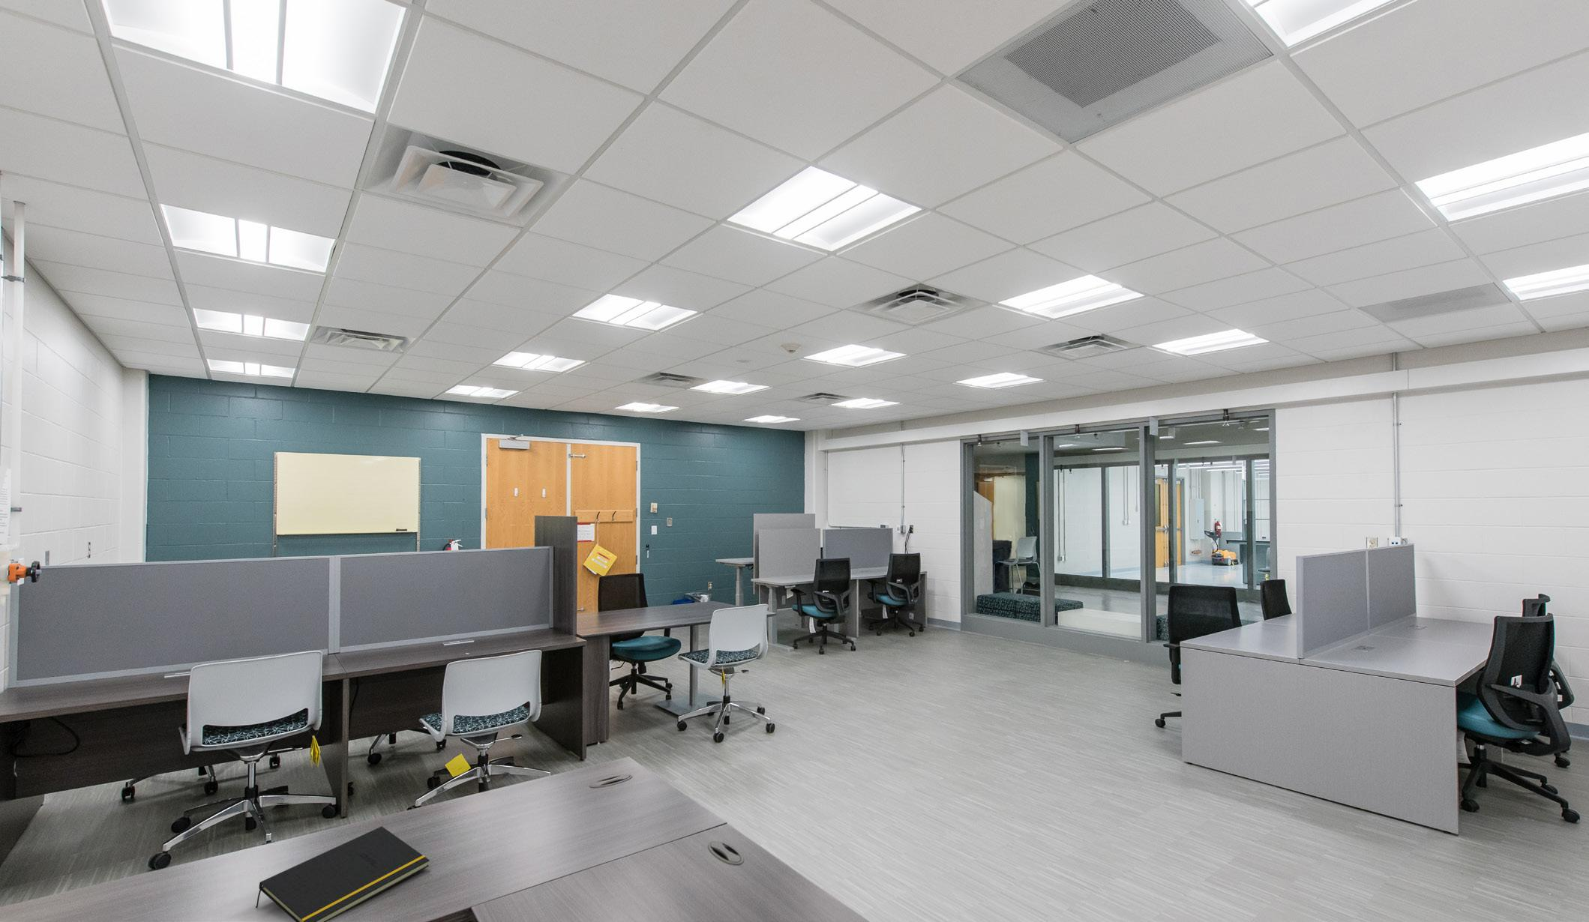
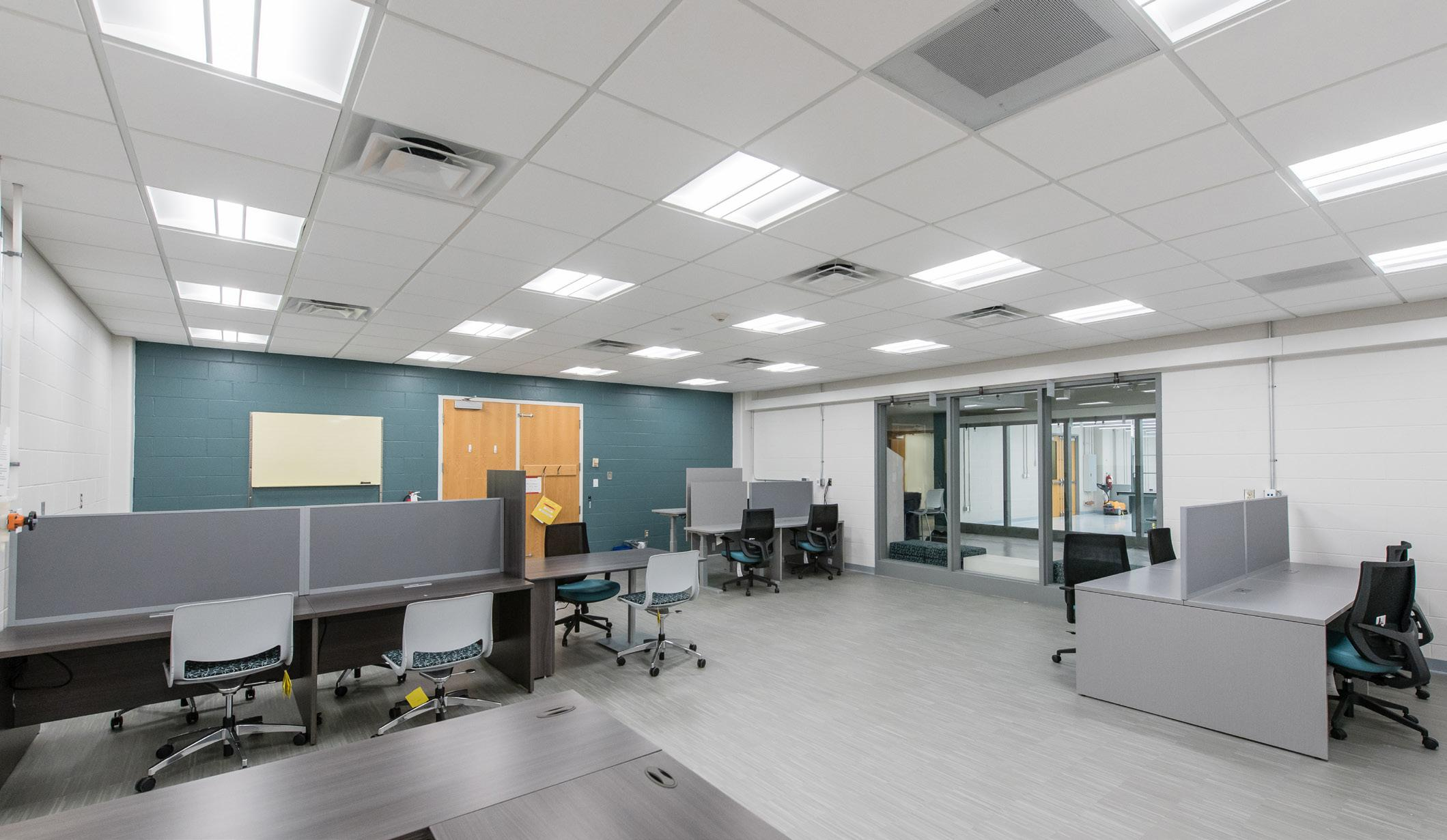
- notepad (348, 874)
